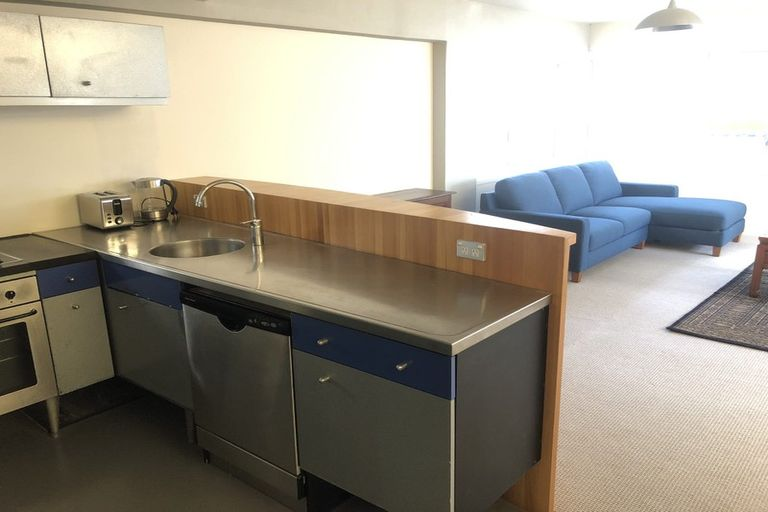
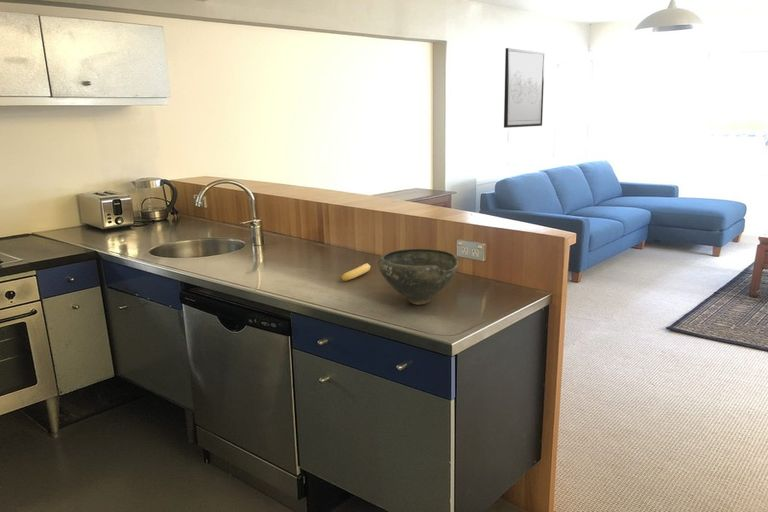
+ wall art (524, 89)
+ banana (356, 270)
+ bowl (418, 279)
